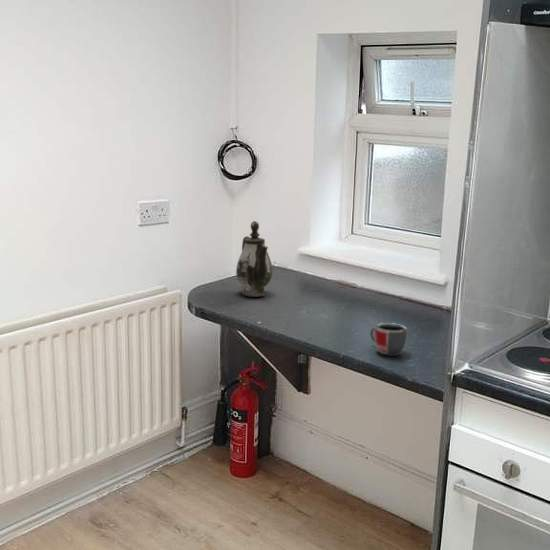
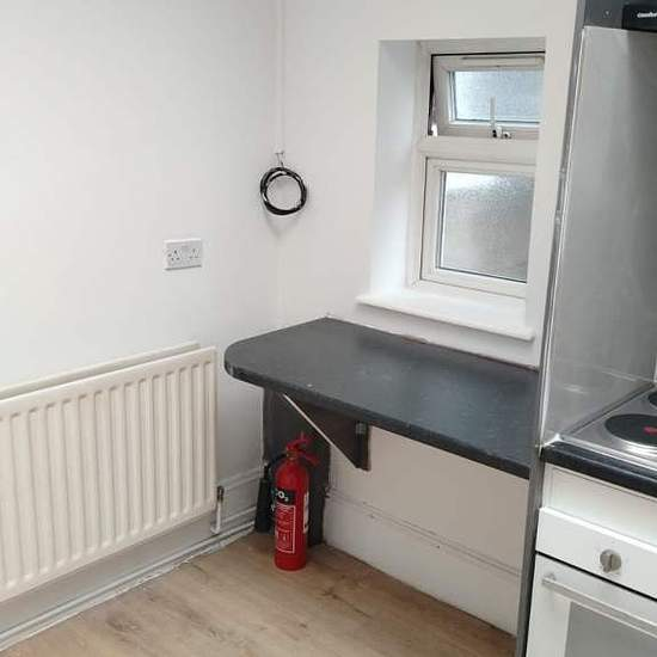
- teapot (255, 258)
- mug (386, 338)
